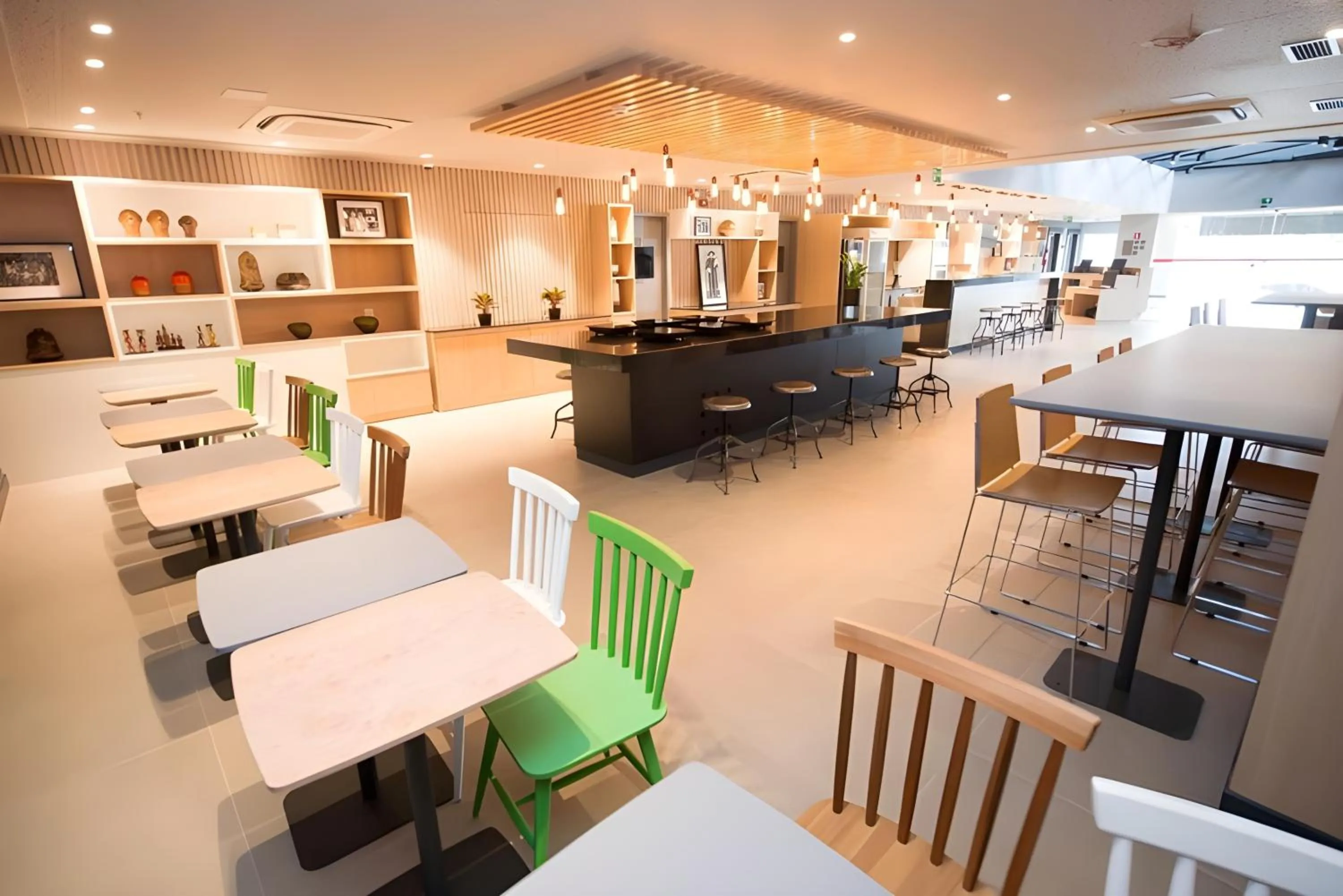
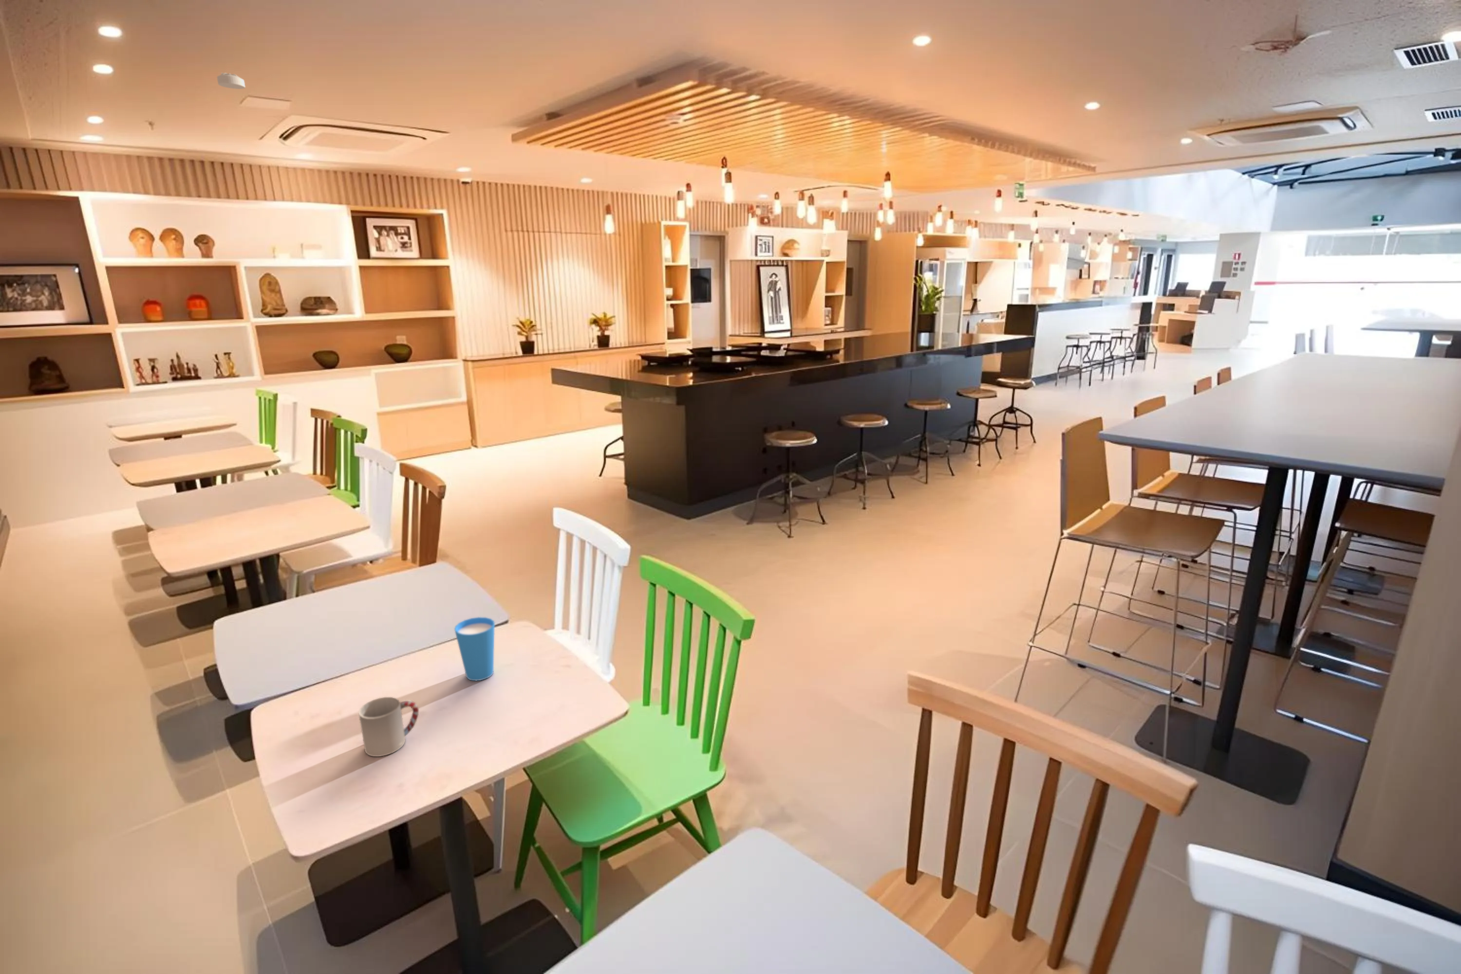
+ cup (391, 723)
+ cup (478, 650)
+ smoke detector (231, 79)
